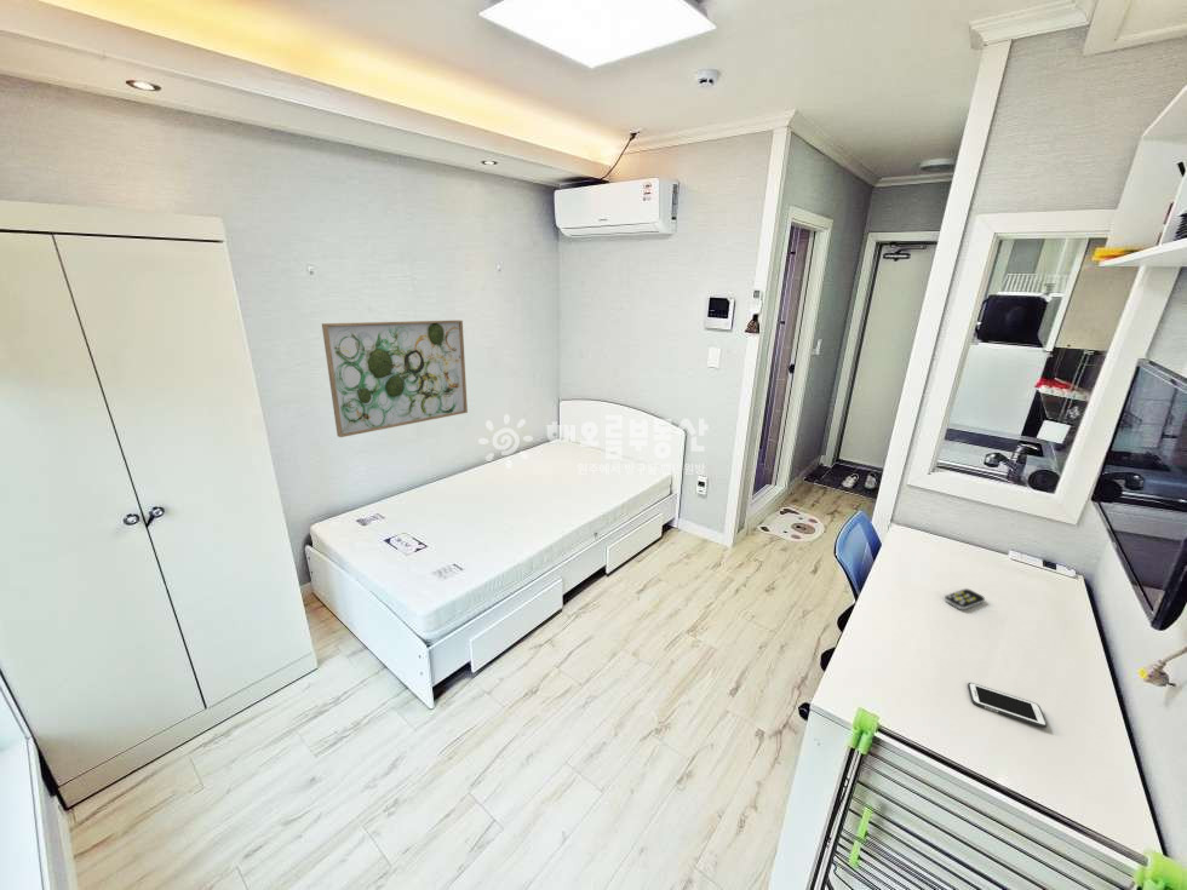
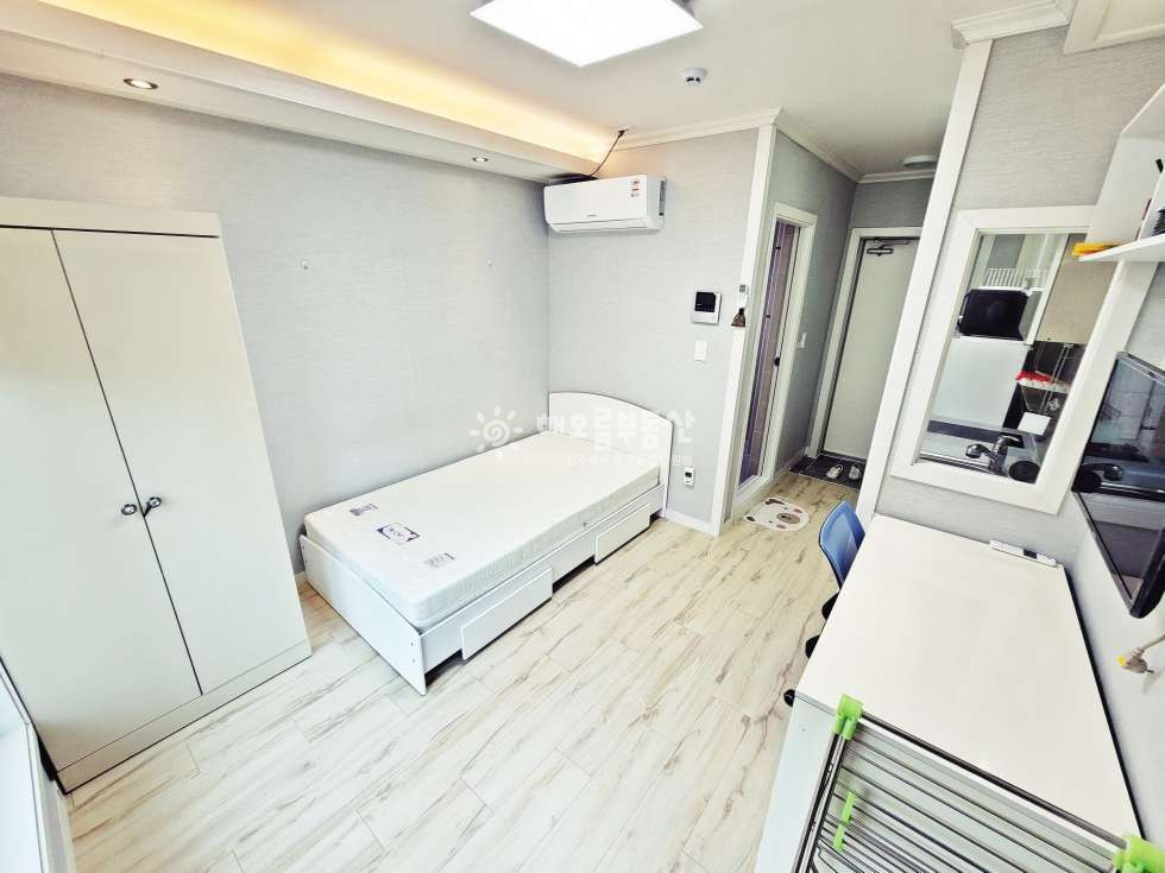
- wall art (405, 374)
- remote control (964, 598)
- cell phone (1005, 704)
